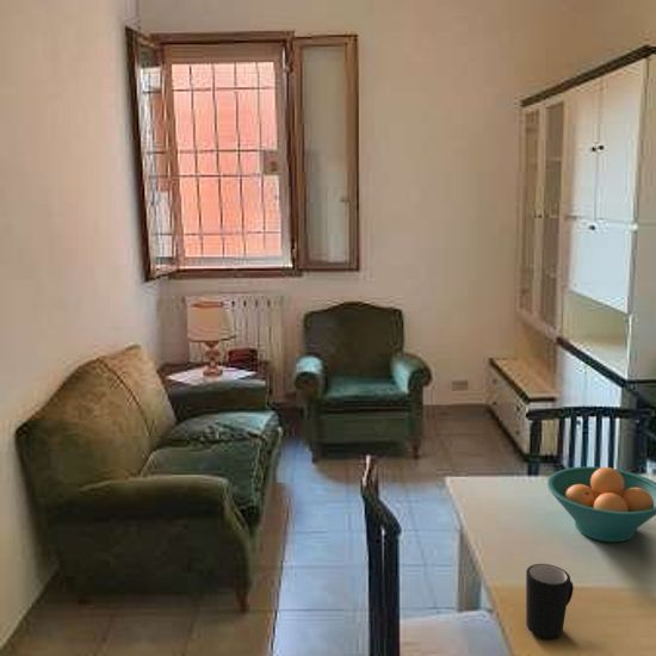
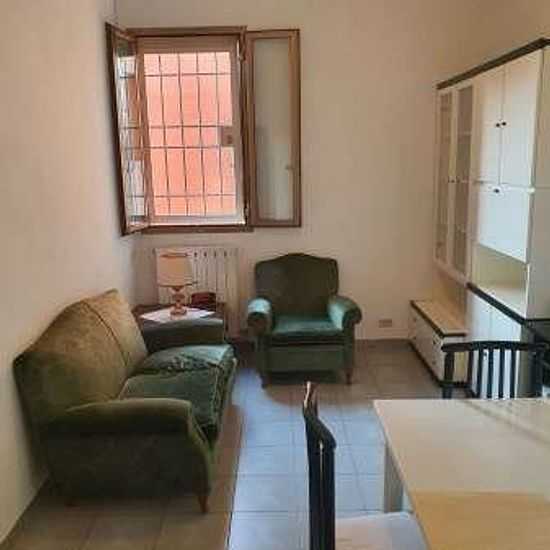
- fruit bowl (606, 500)
- mug (552, 598)
